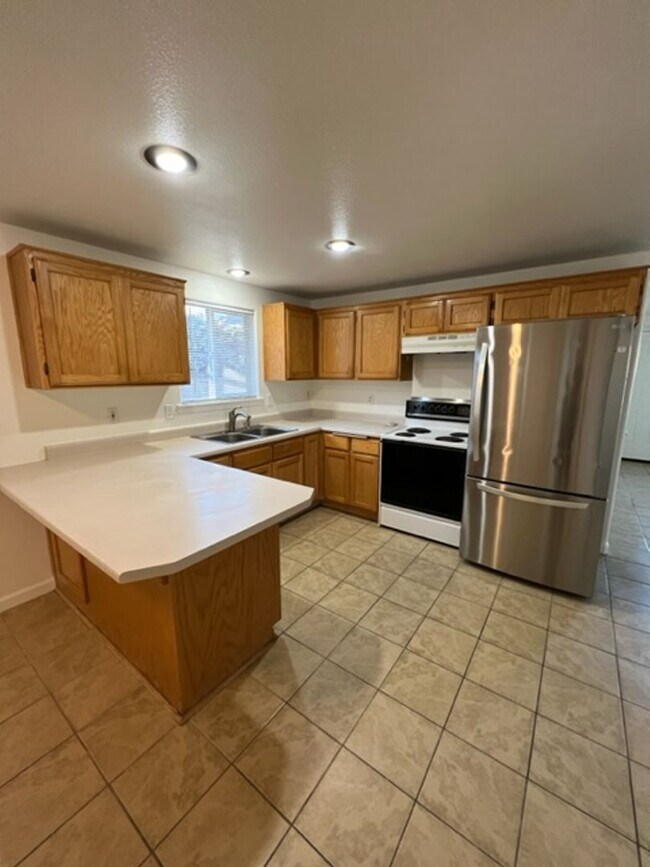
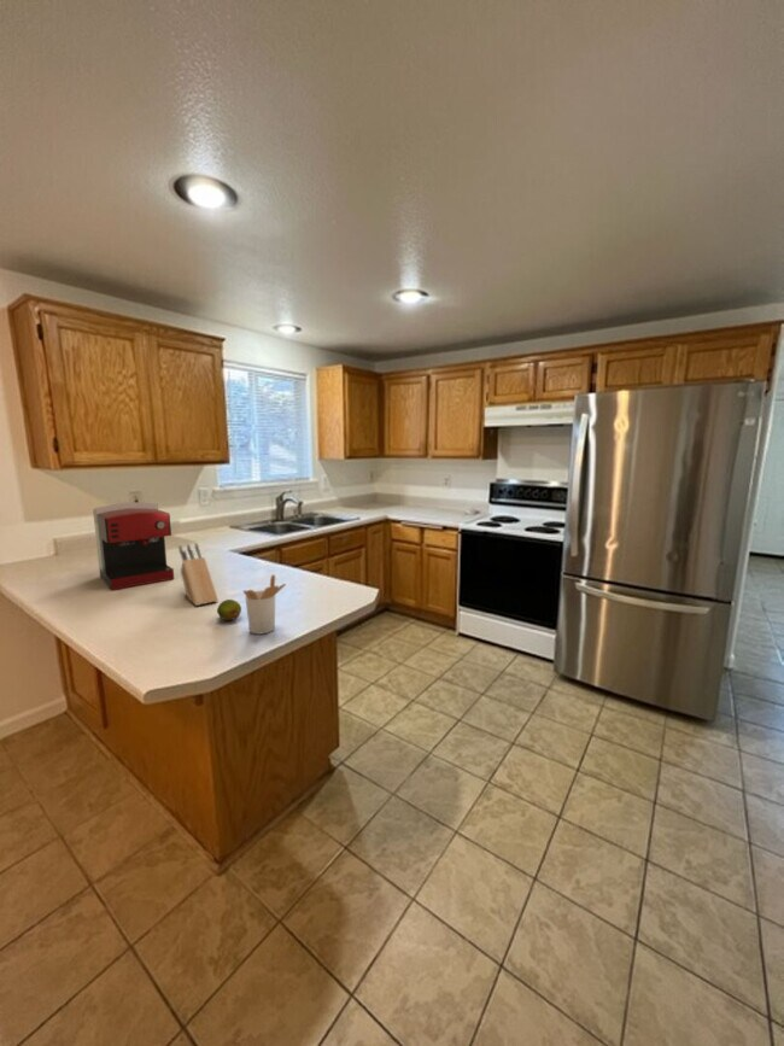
+ knife block (197, 572)
+ fruit (228, 609)
+ coffee maker (135, 542)
+ utensil holder (265, 604)
